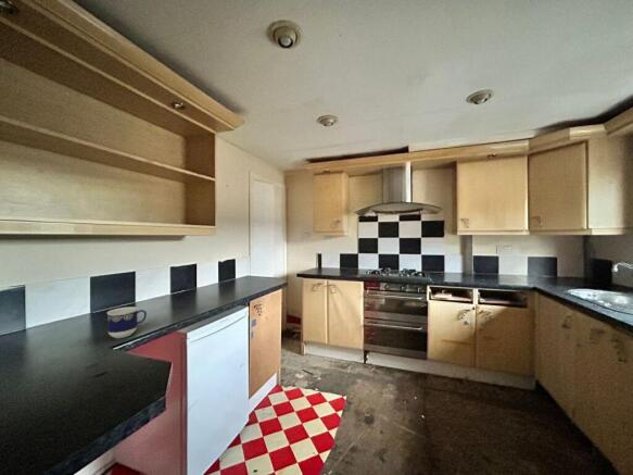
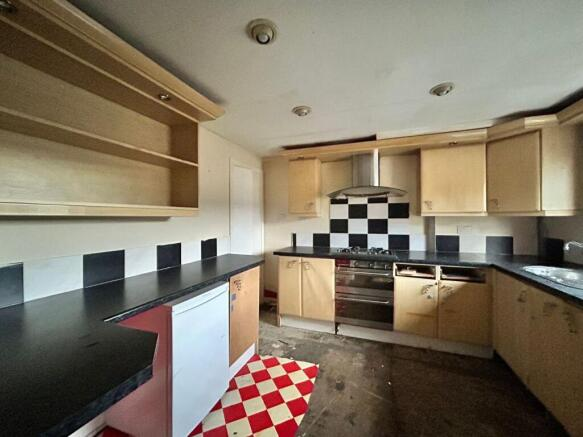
- cup (127, 322)
